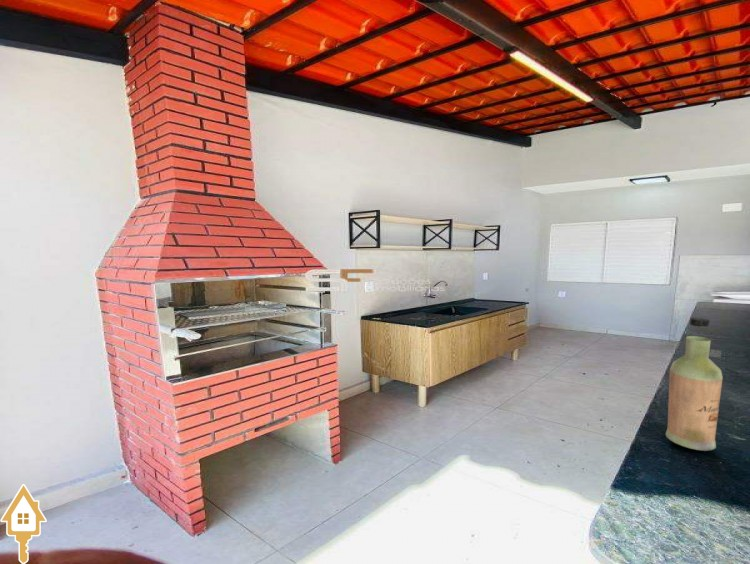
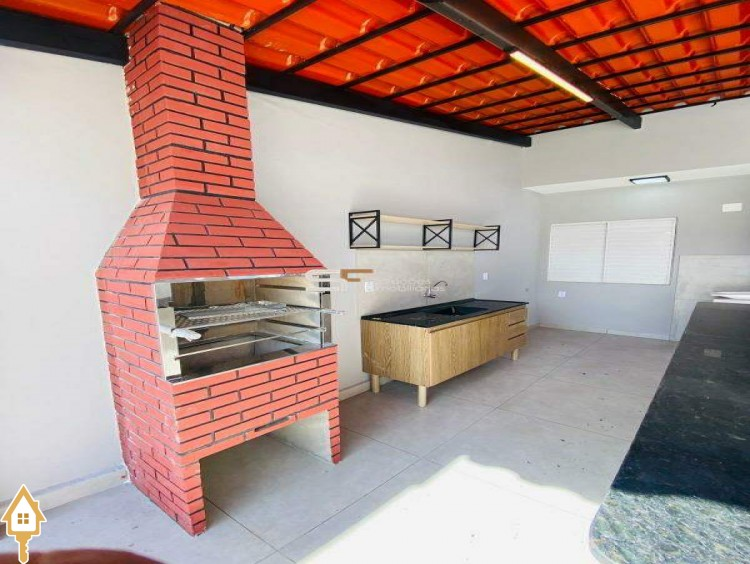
- bottle (694, 383)
